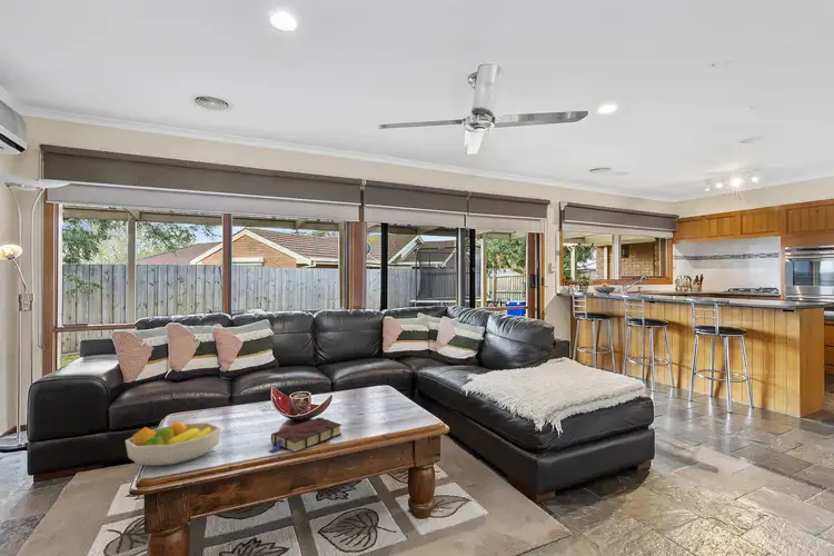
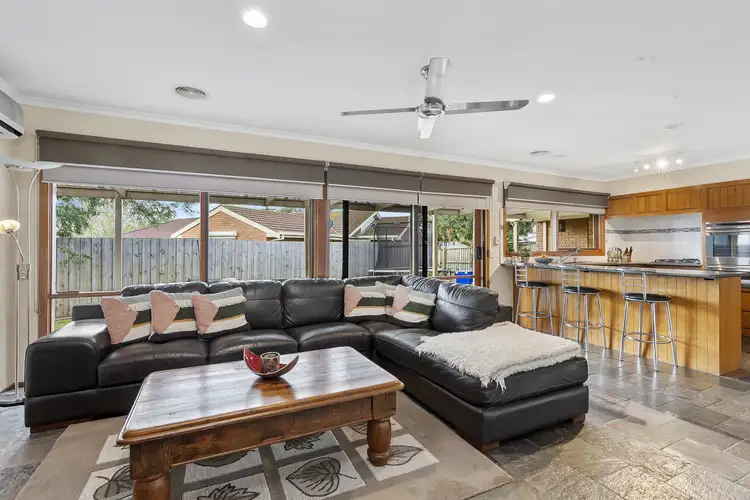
- book (302, 435)
- fruit bowl (175, 439)
